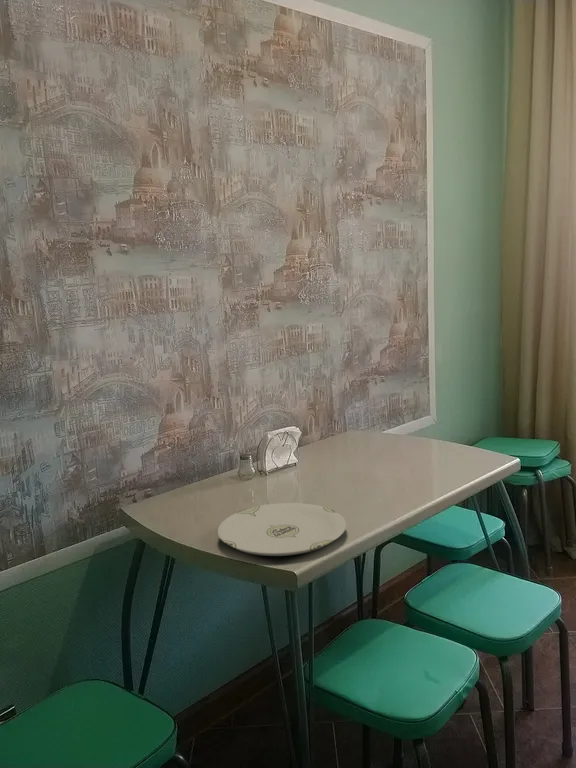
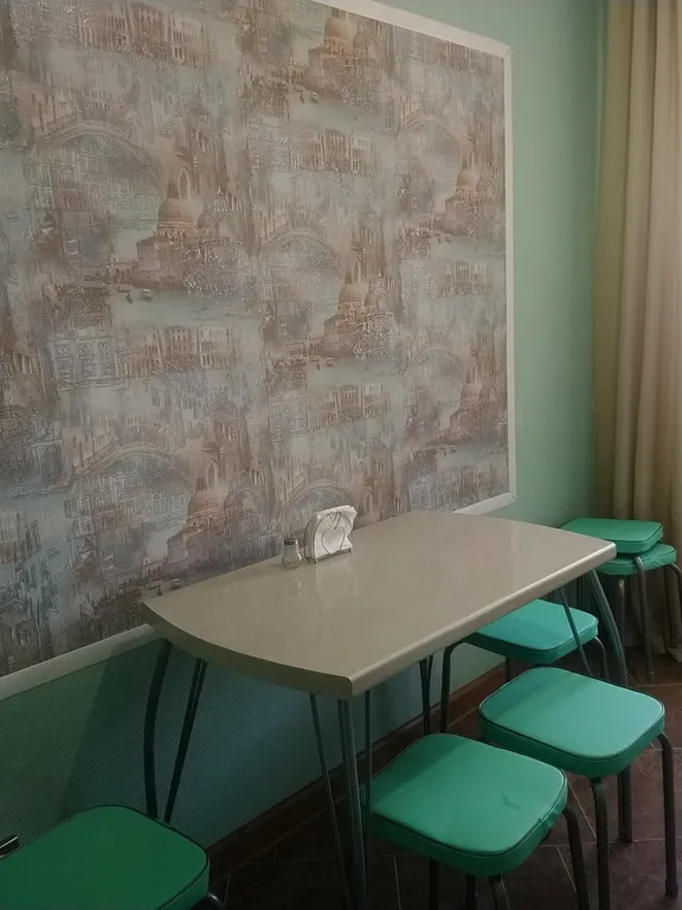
- plate (282, 530)
